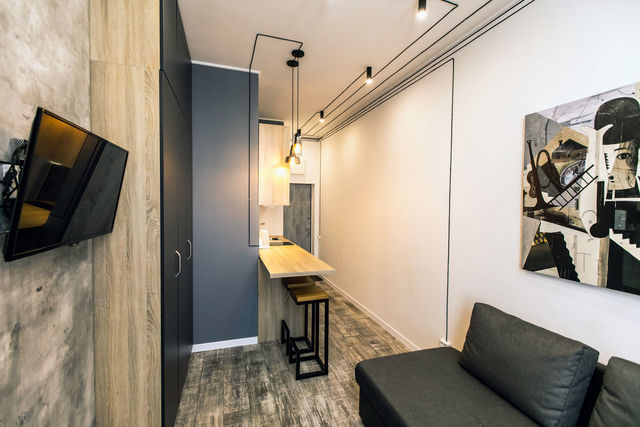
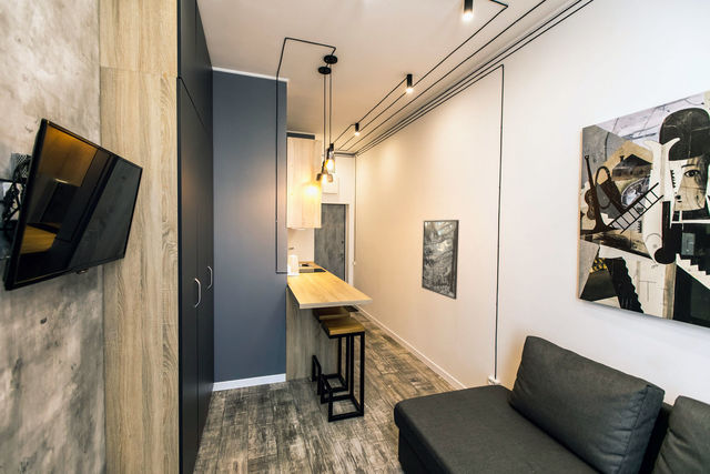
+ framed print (438, 256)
